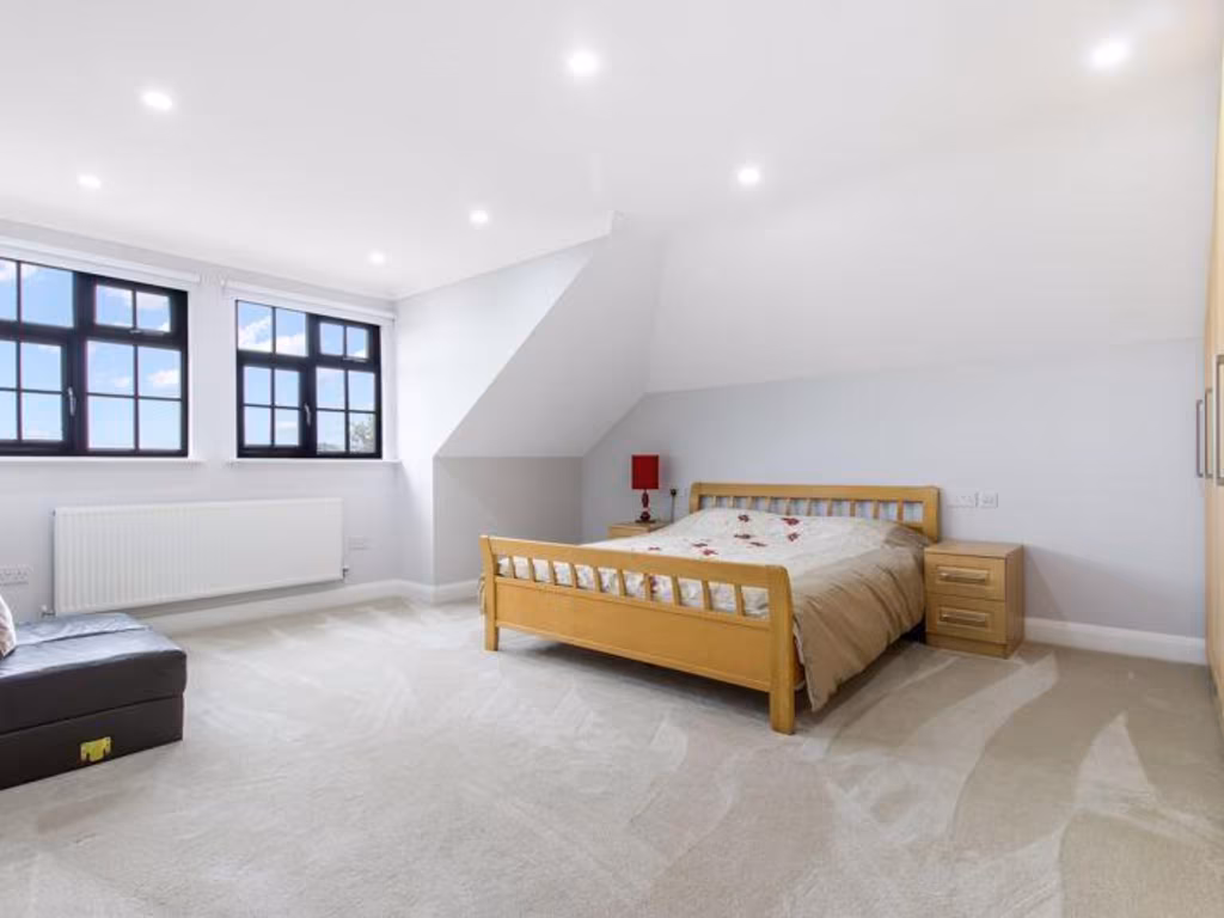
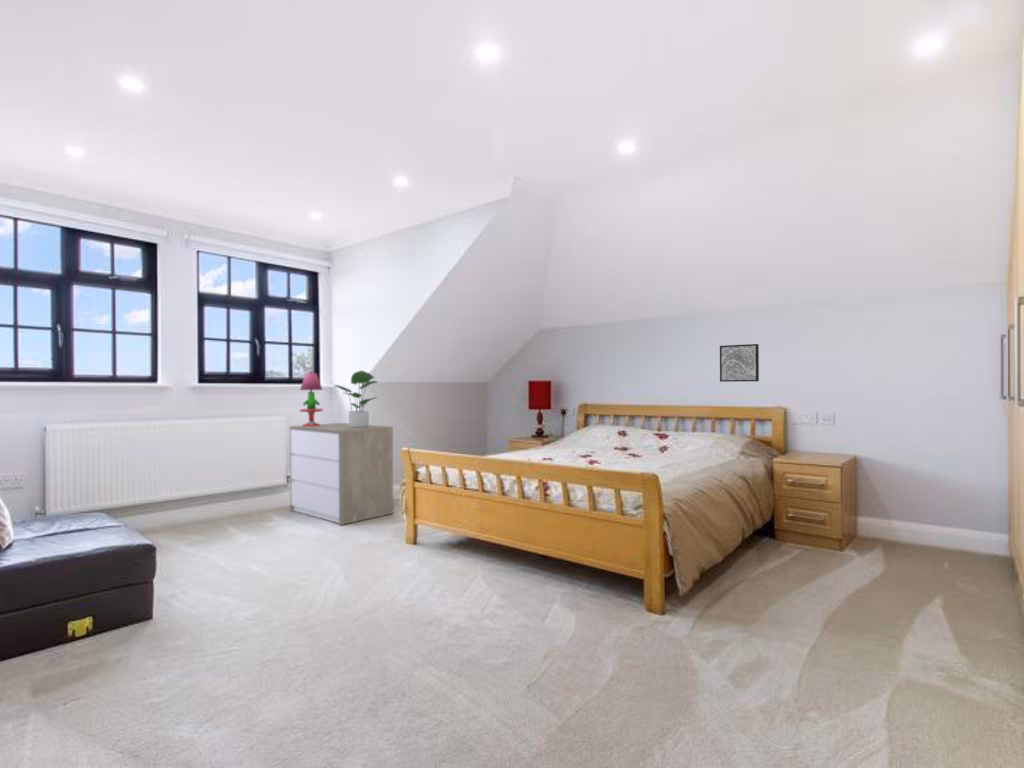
+ table lamp (311, 398)
+ wall art (738, 363)
+ potted plant (355, 397)
+ dresser (340, 469)
